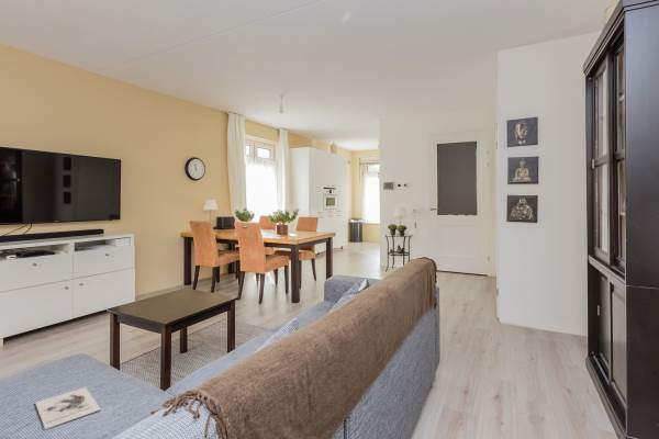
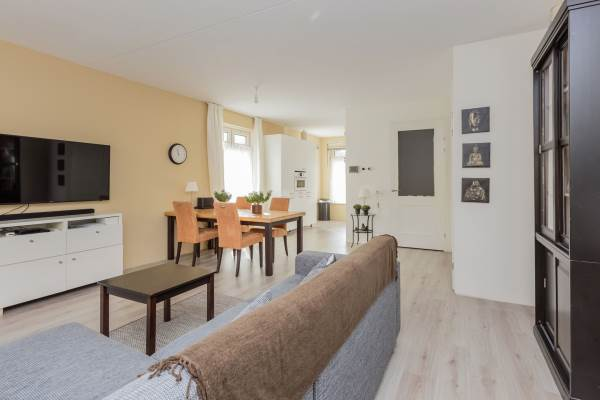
- architectural model (67, 403)
